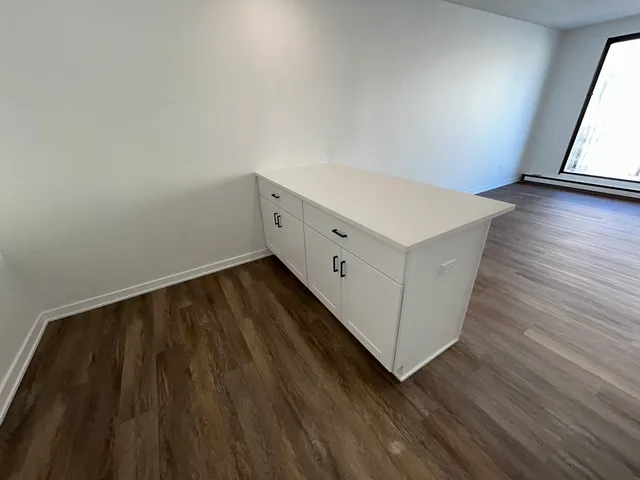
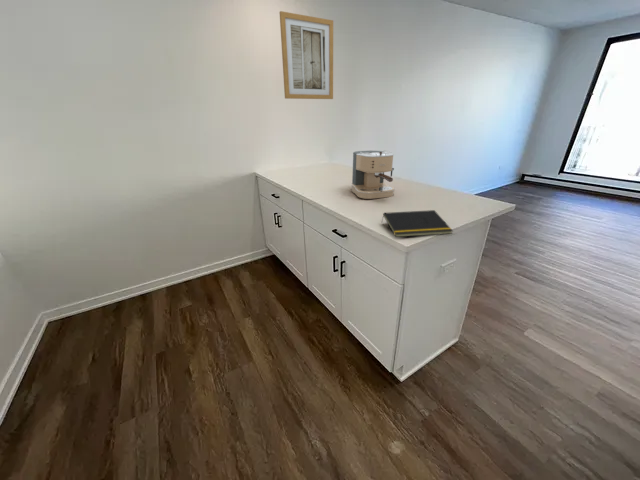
+ wall art (308, 59)
+ coffee maker (374, 173)
+ notepad (416, 222)
